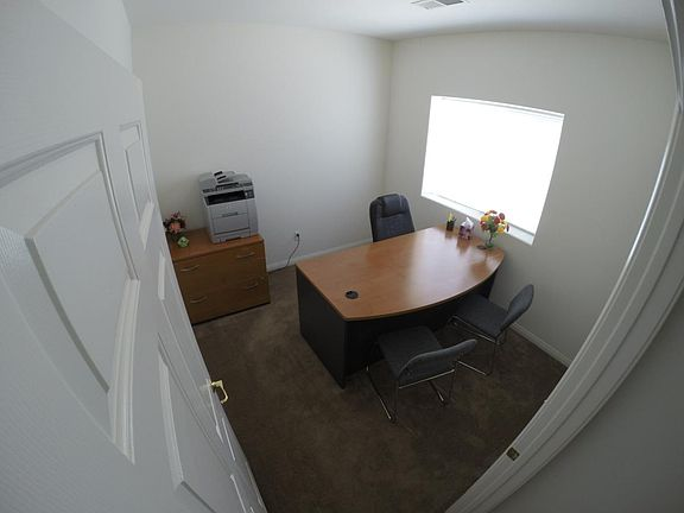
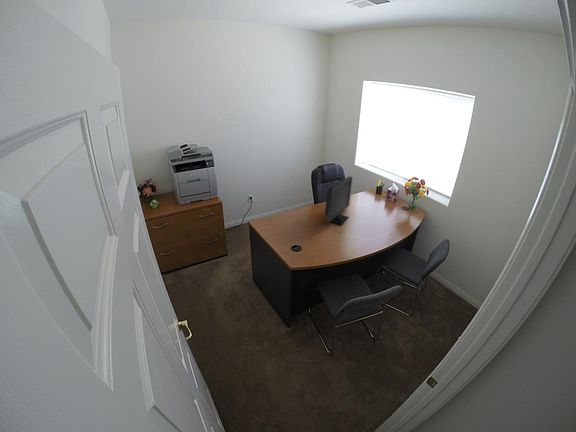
+ computer monitor (340, 201)
